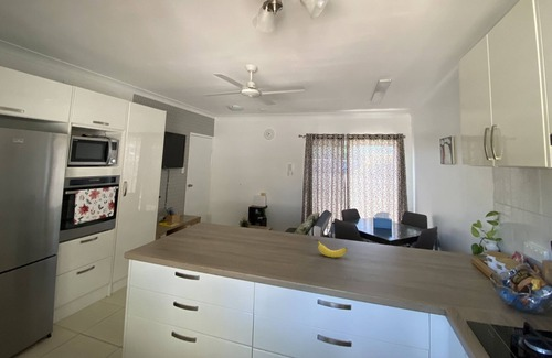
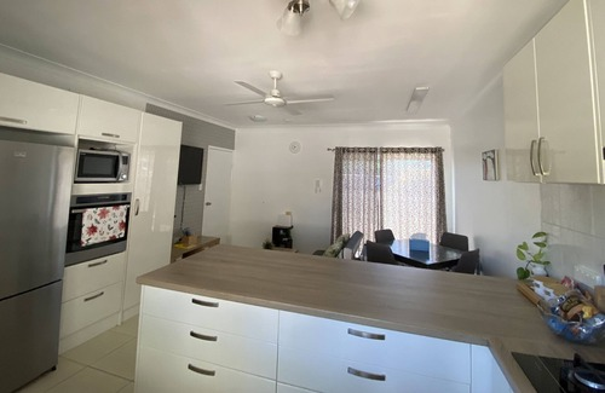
- banana (330, 250)
